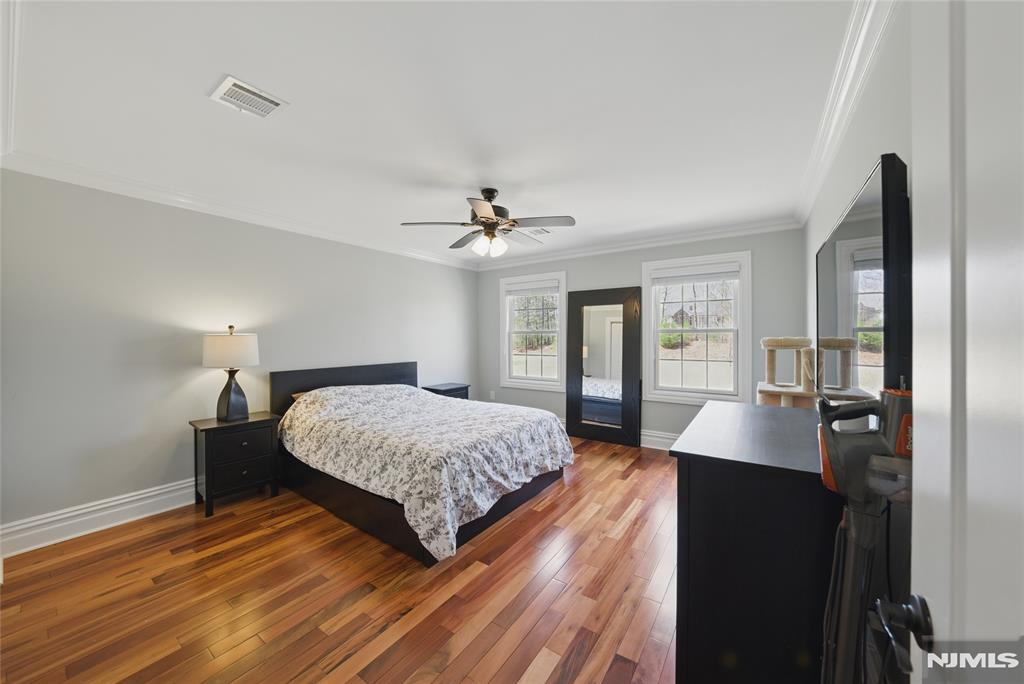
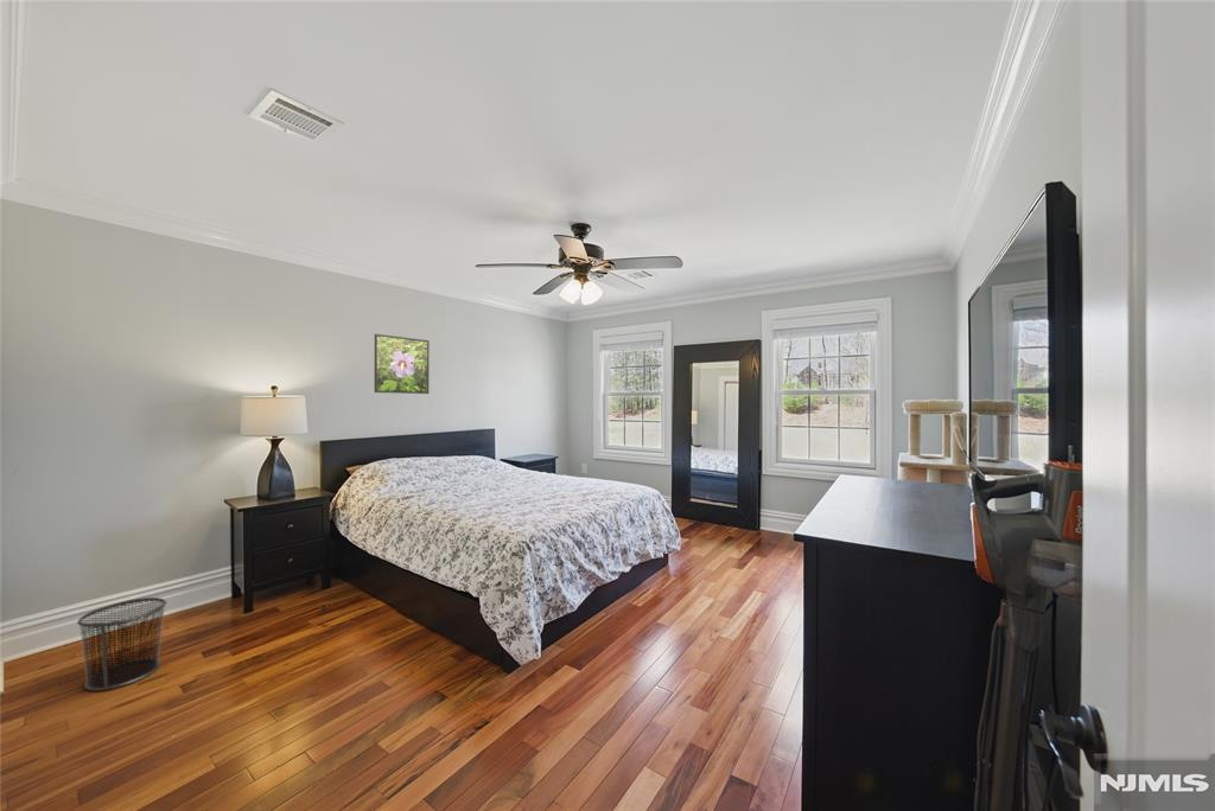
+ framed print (402, 365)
+ waste bin (123, 641)
